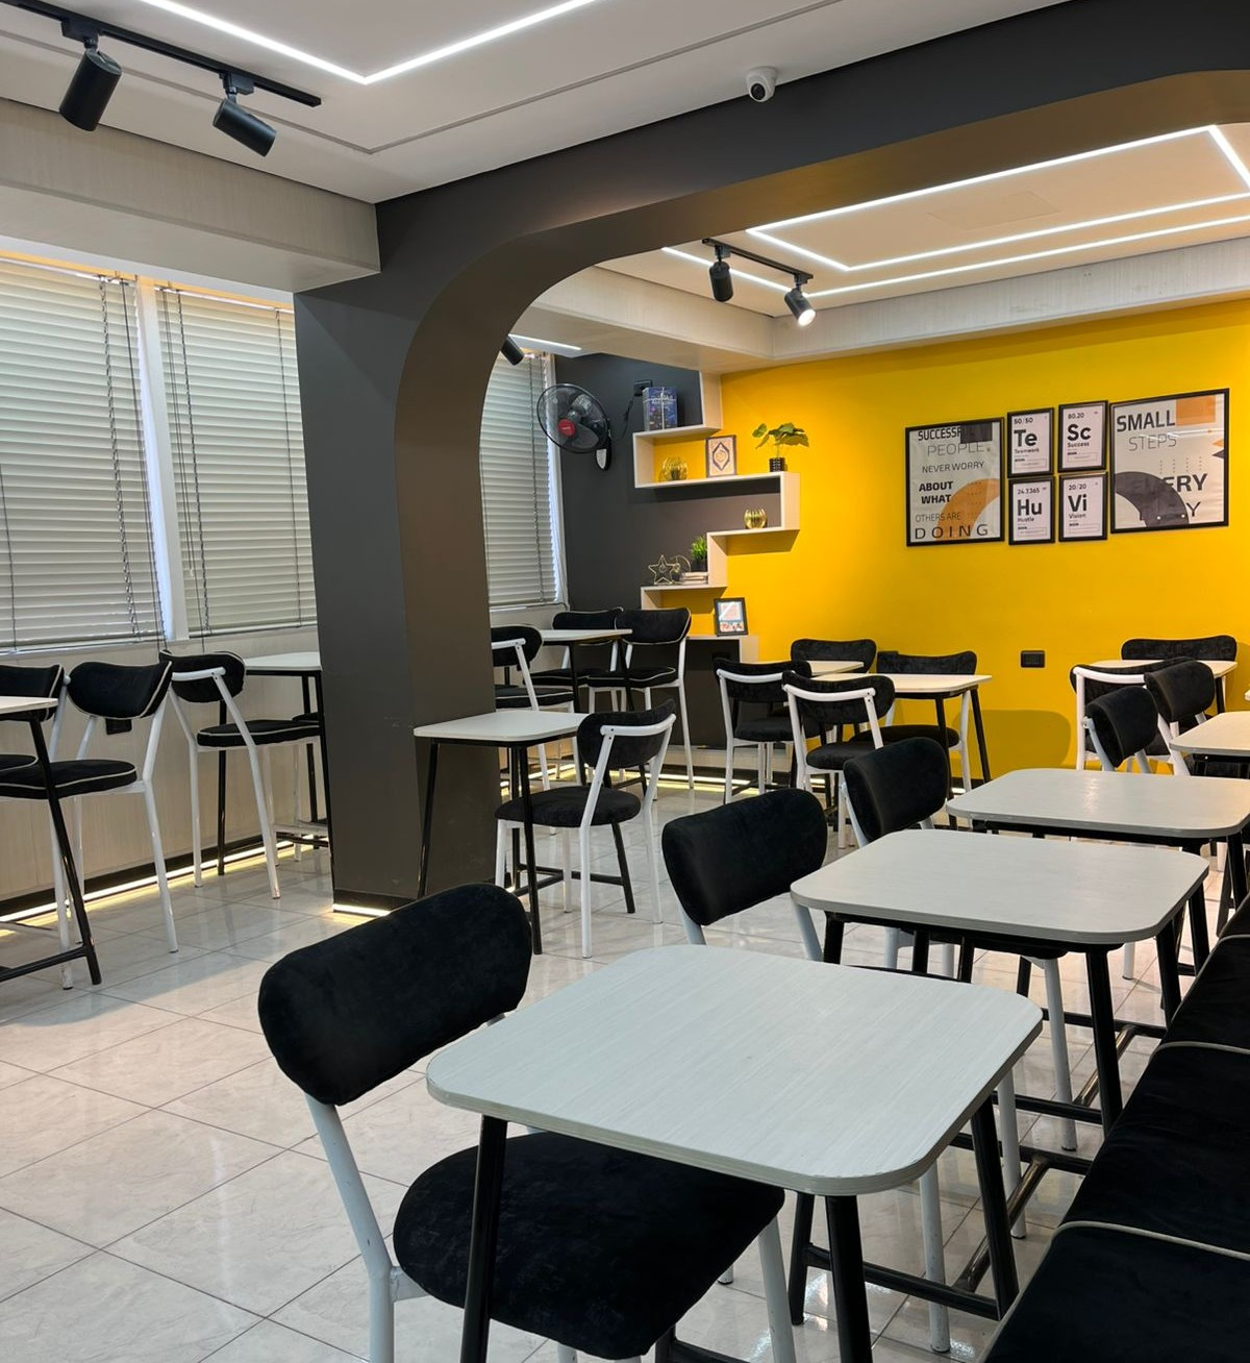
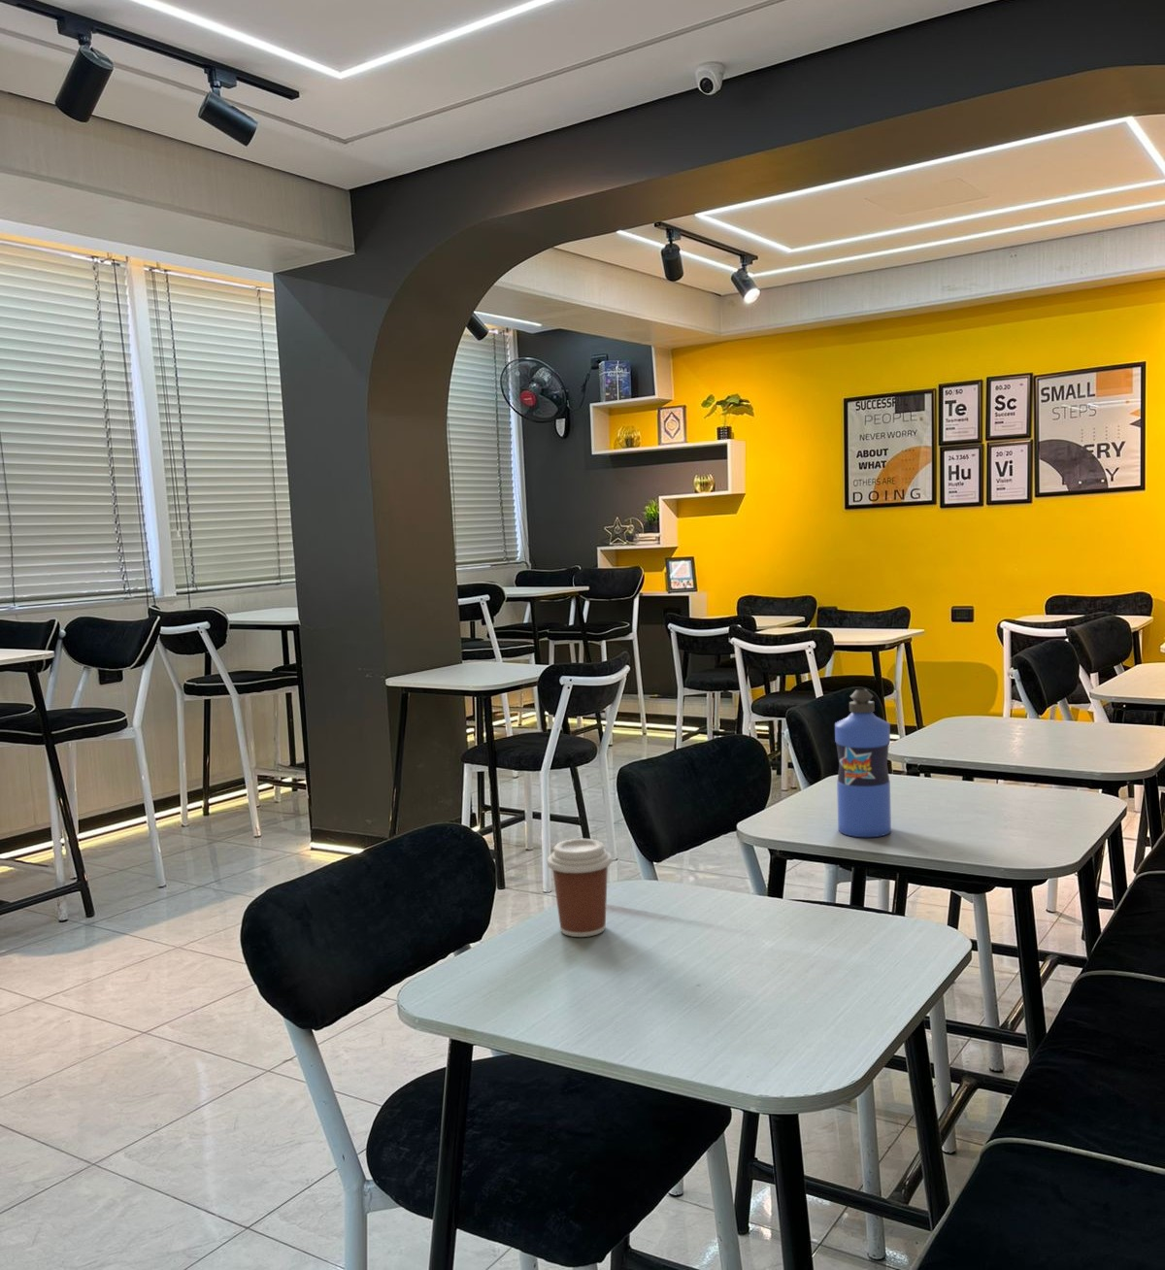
+ coffee cup (581, 886)
+ water bottle (862, 760)
